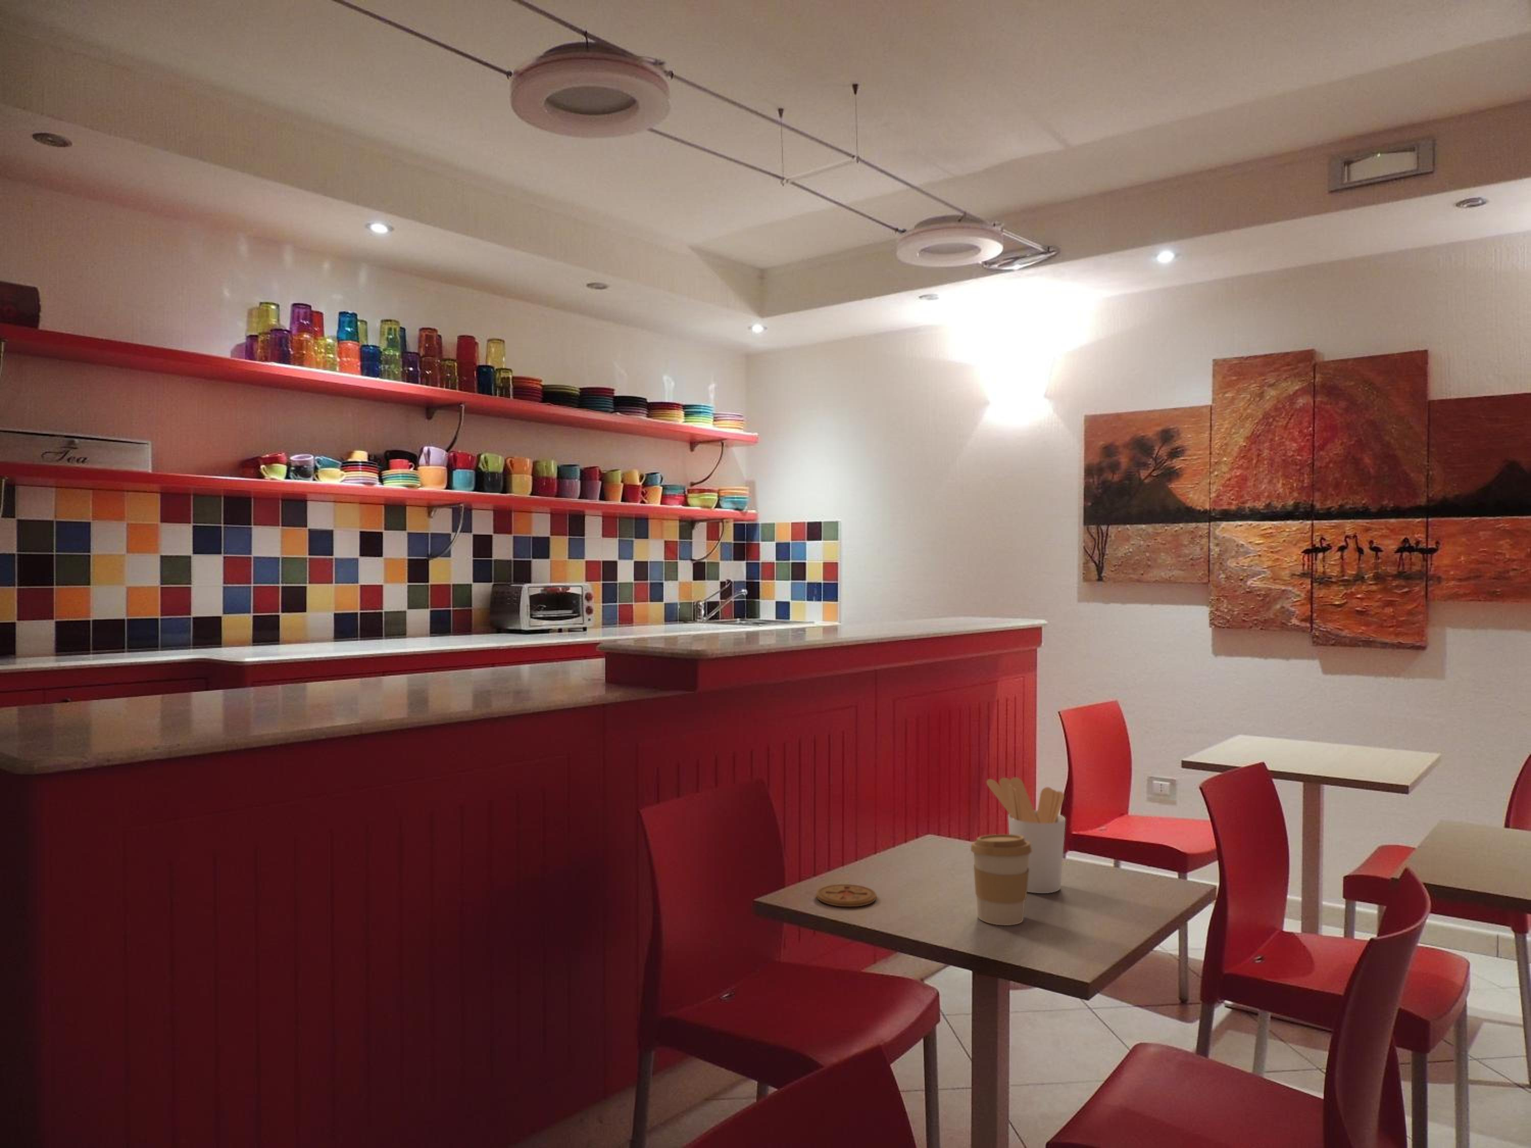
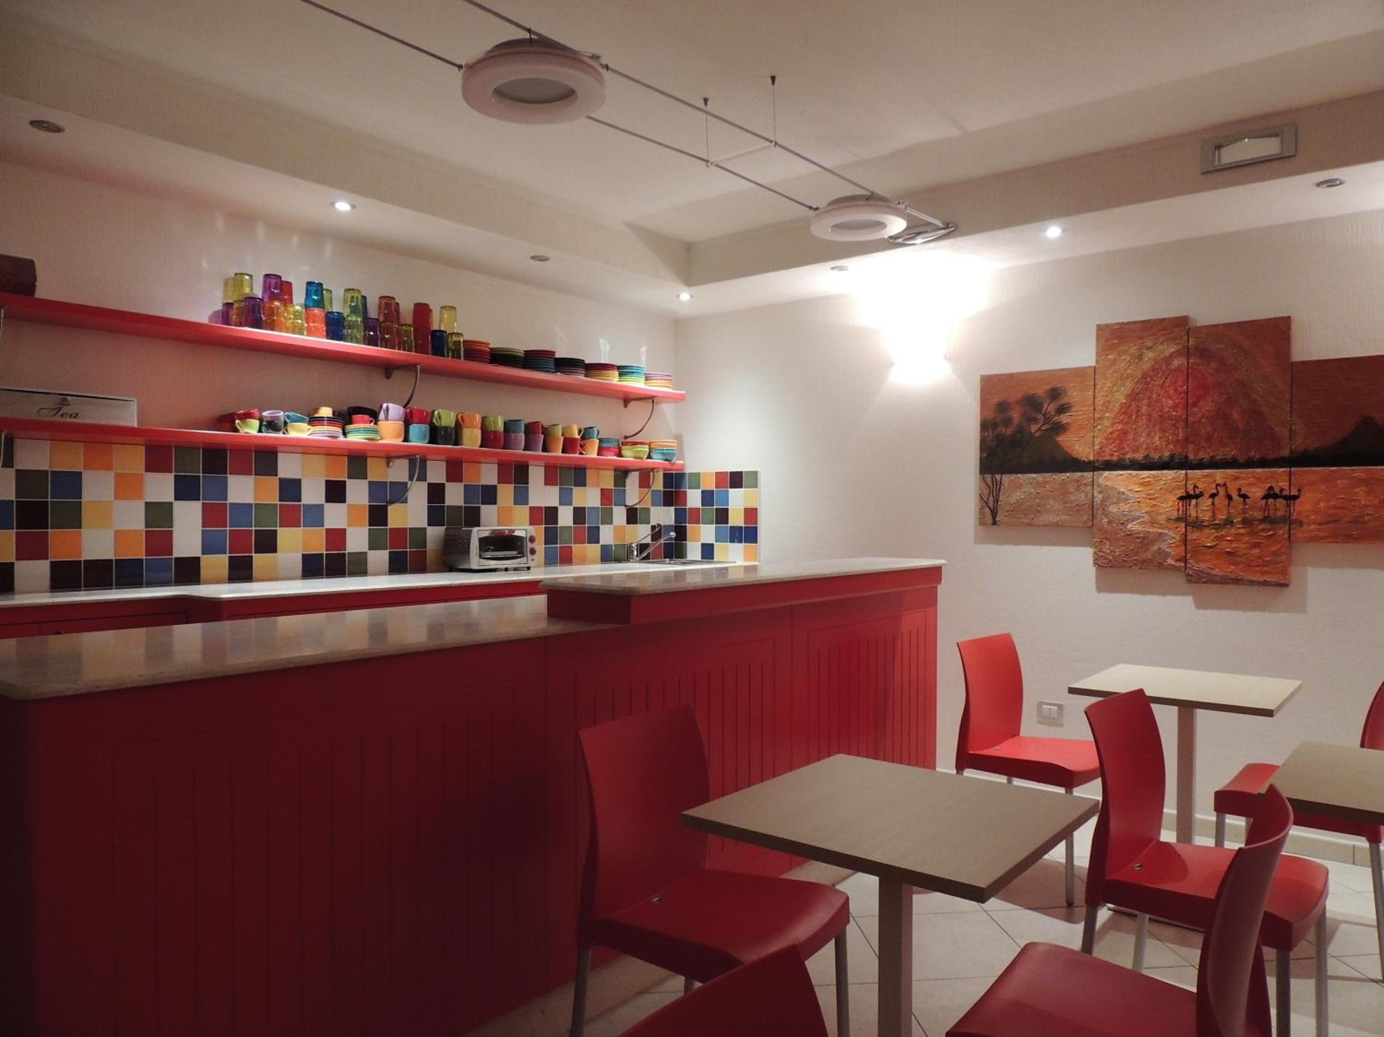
- coffee cup (1001, 875)
- coaster (846, 895)
- utensil holder (1026, 831)
